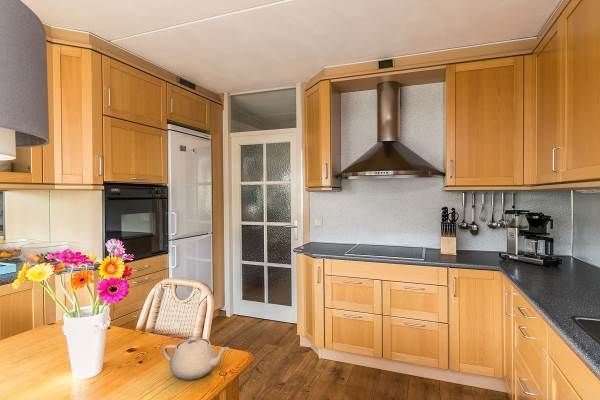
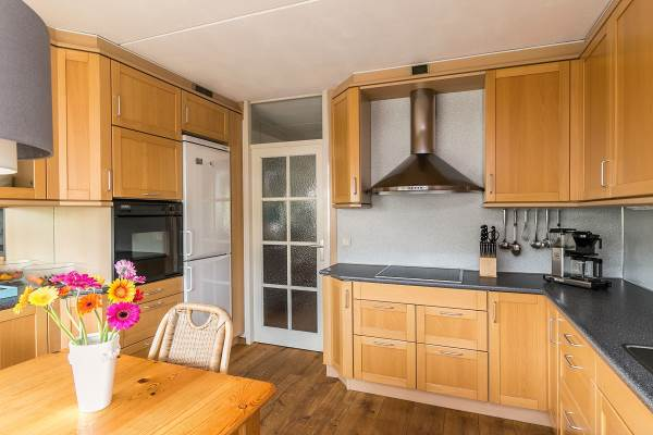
- teapot (195, 354)
